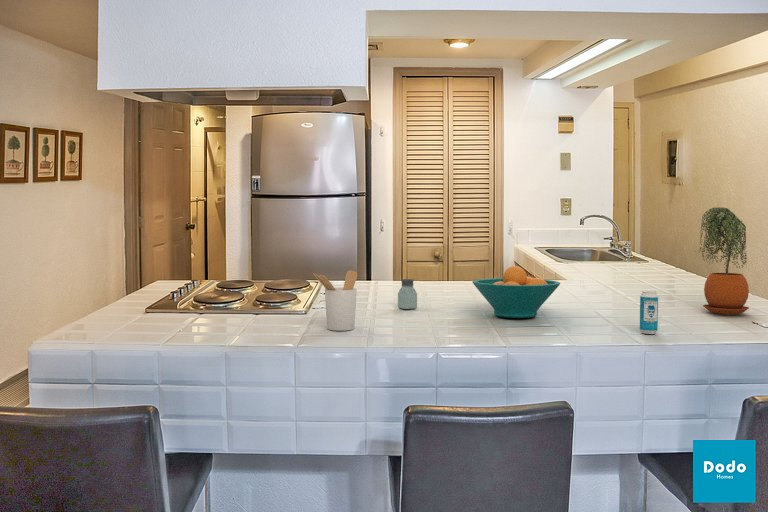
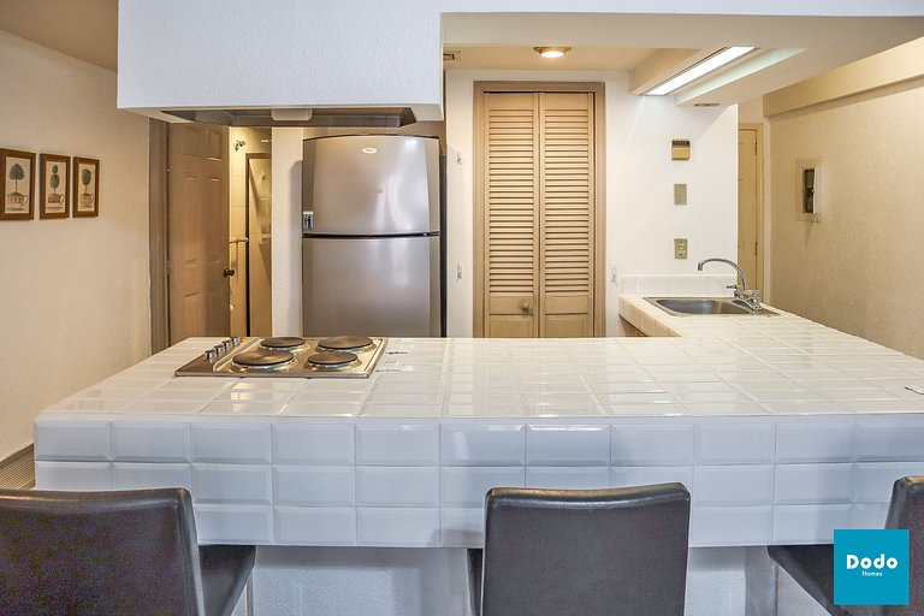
- utensil holder (334, 299)
- saltshaker (407, 293)
- potted plant (723, 259)
- fruit bowl (515, 291)
- beverage can (648, 312)
